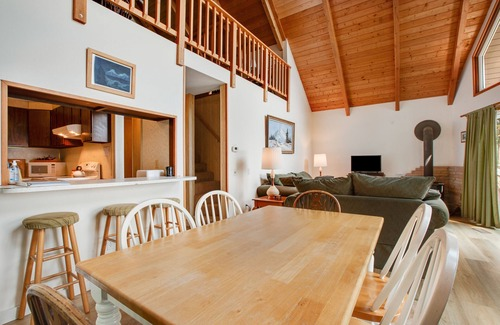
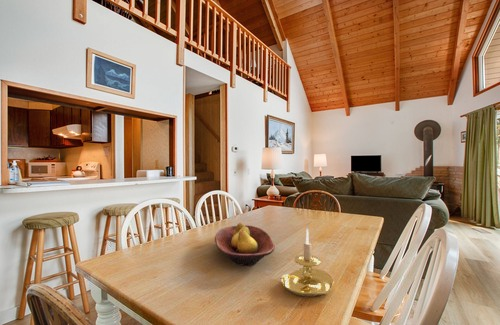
+ candle holder (304, 258)
+ fruit bowl (243, 239)
